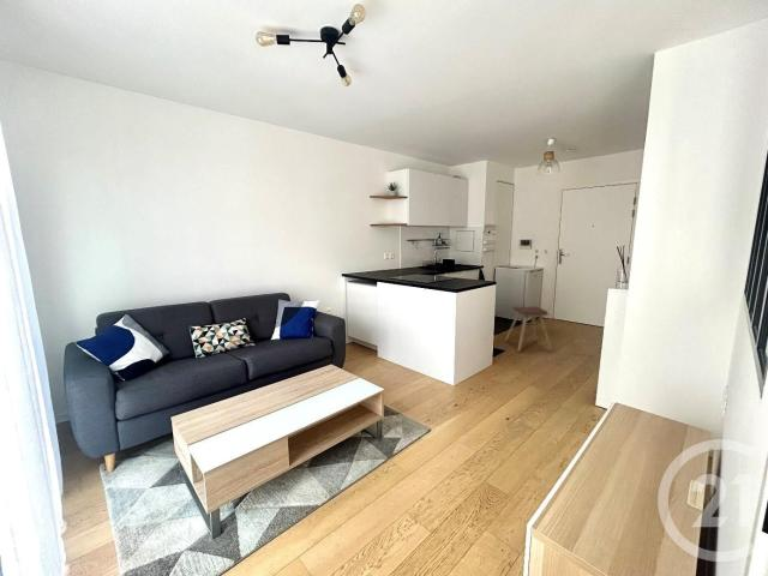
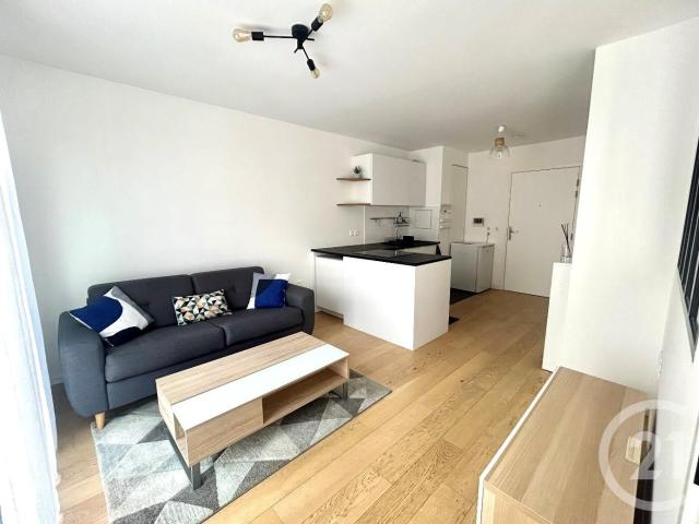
- music stool (524, 326)
